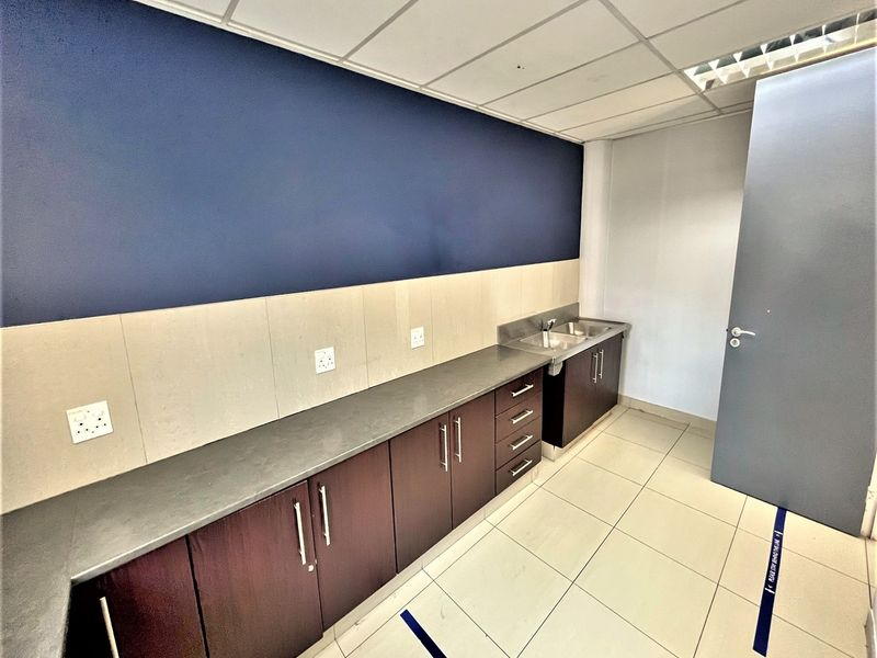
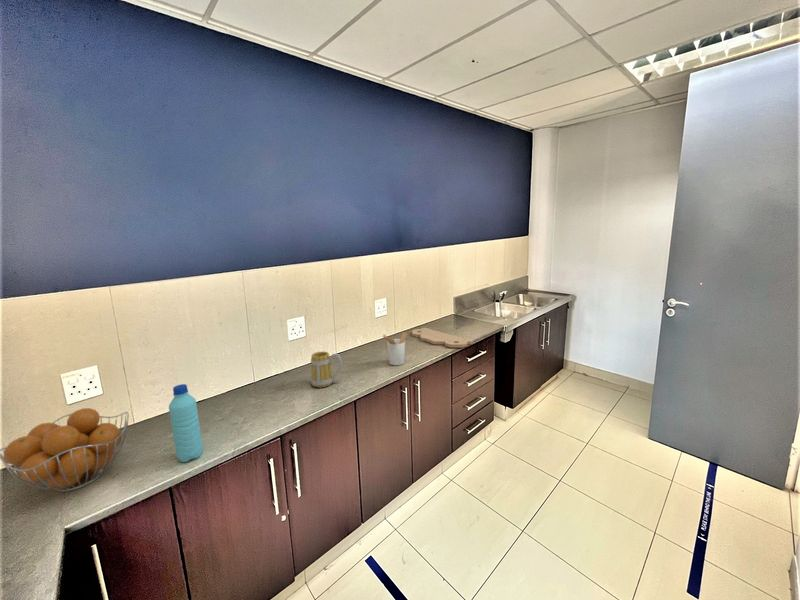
+ cutting board (437, 337)
+ water bottle (185, 422)
+ mug (324, 369)
+ utensil holder (393, 348)
+ fruit basket (73, 448)
